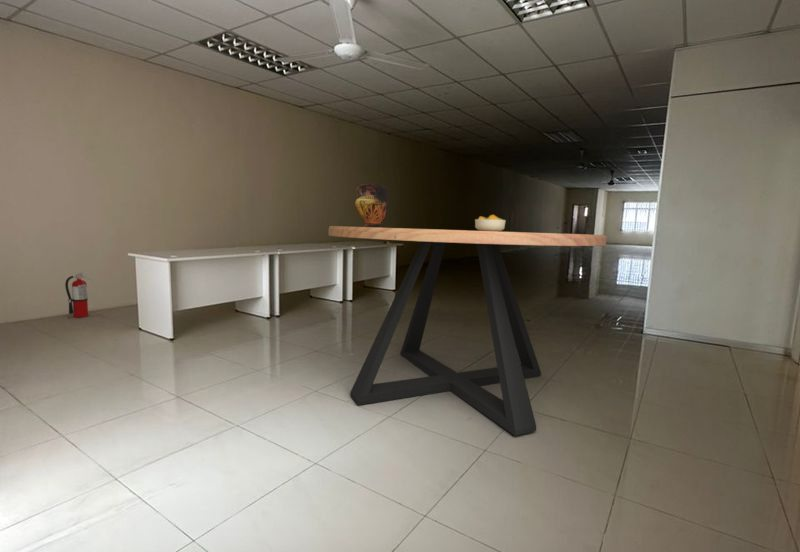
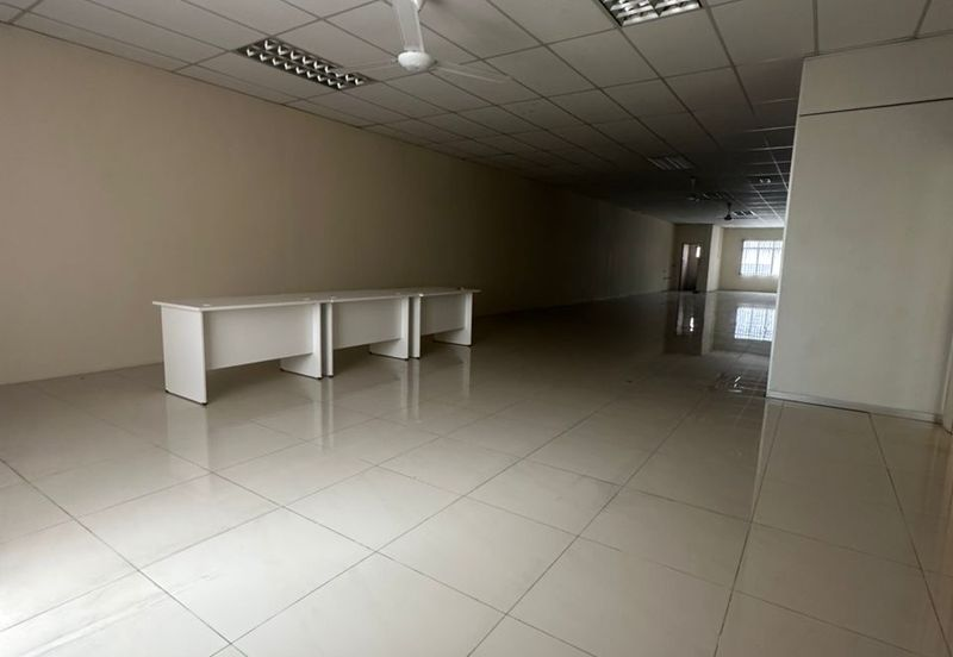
- vase (372, 205)
- dining table (430, 303)
- fruit bowl (490, 222)
- fire extinguisher (79, 293)
